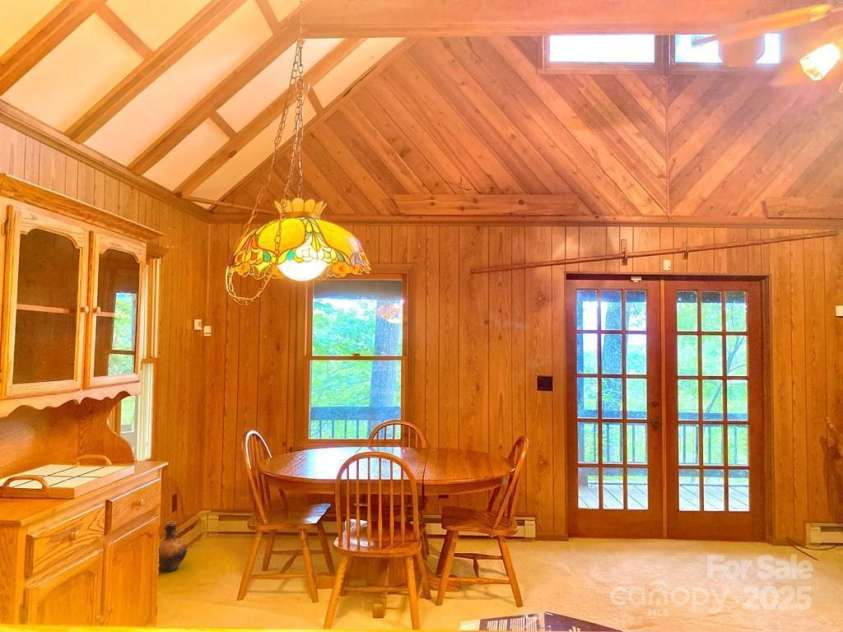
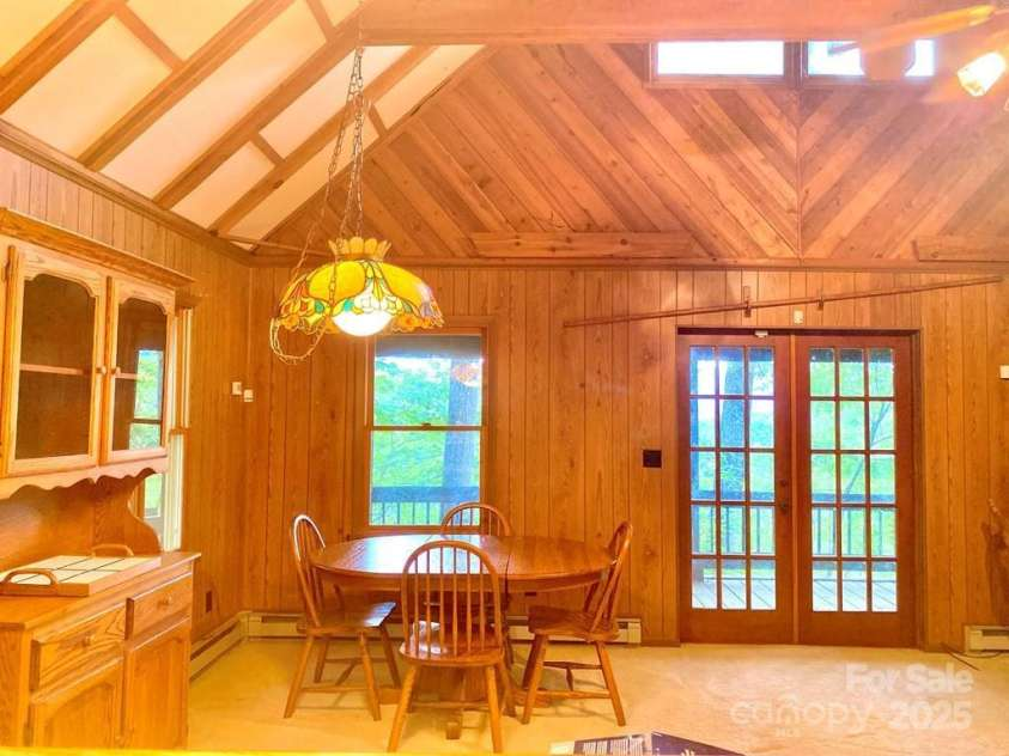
- ceramic jug (171, 545)
